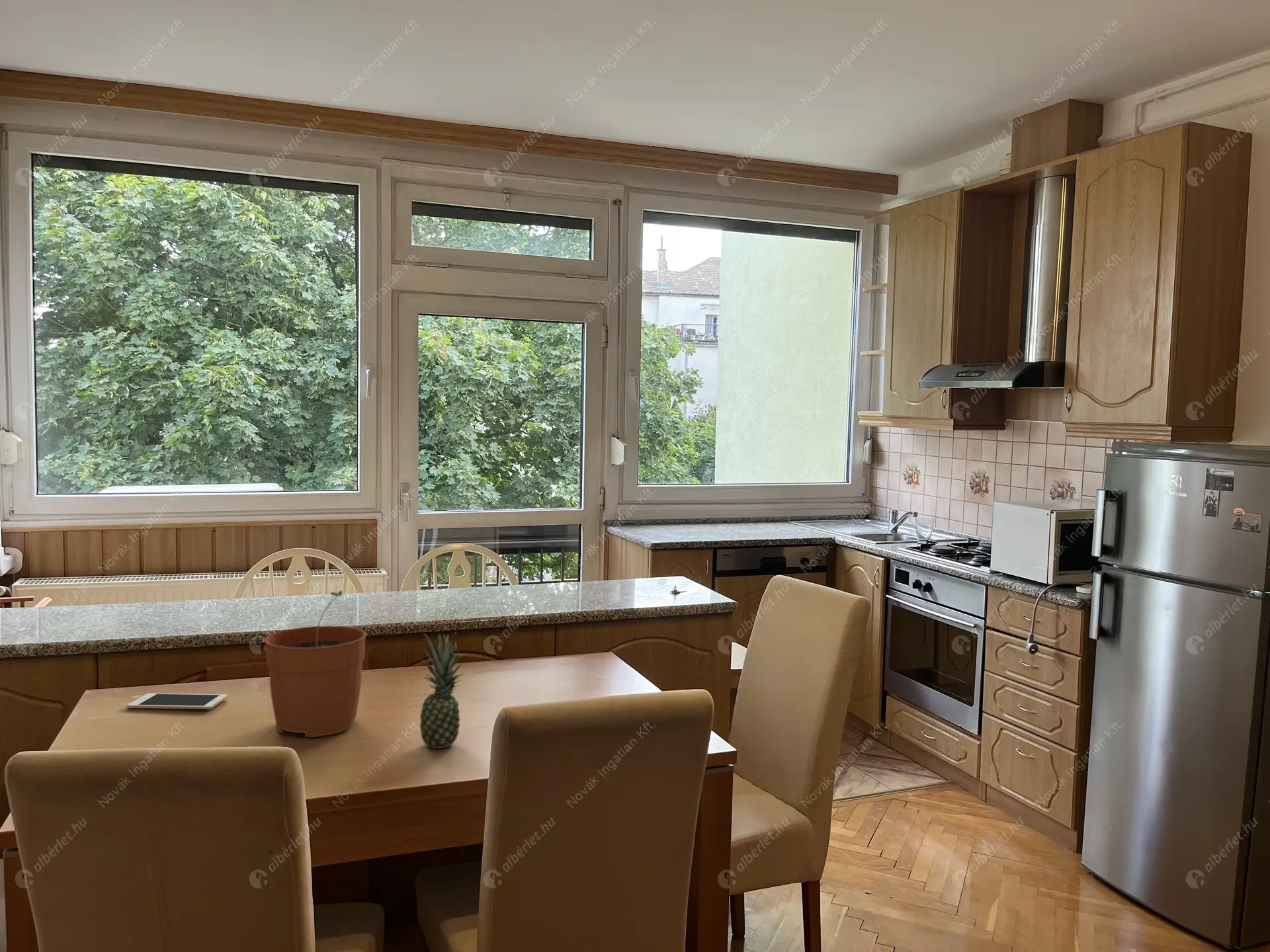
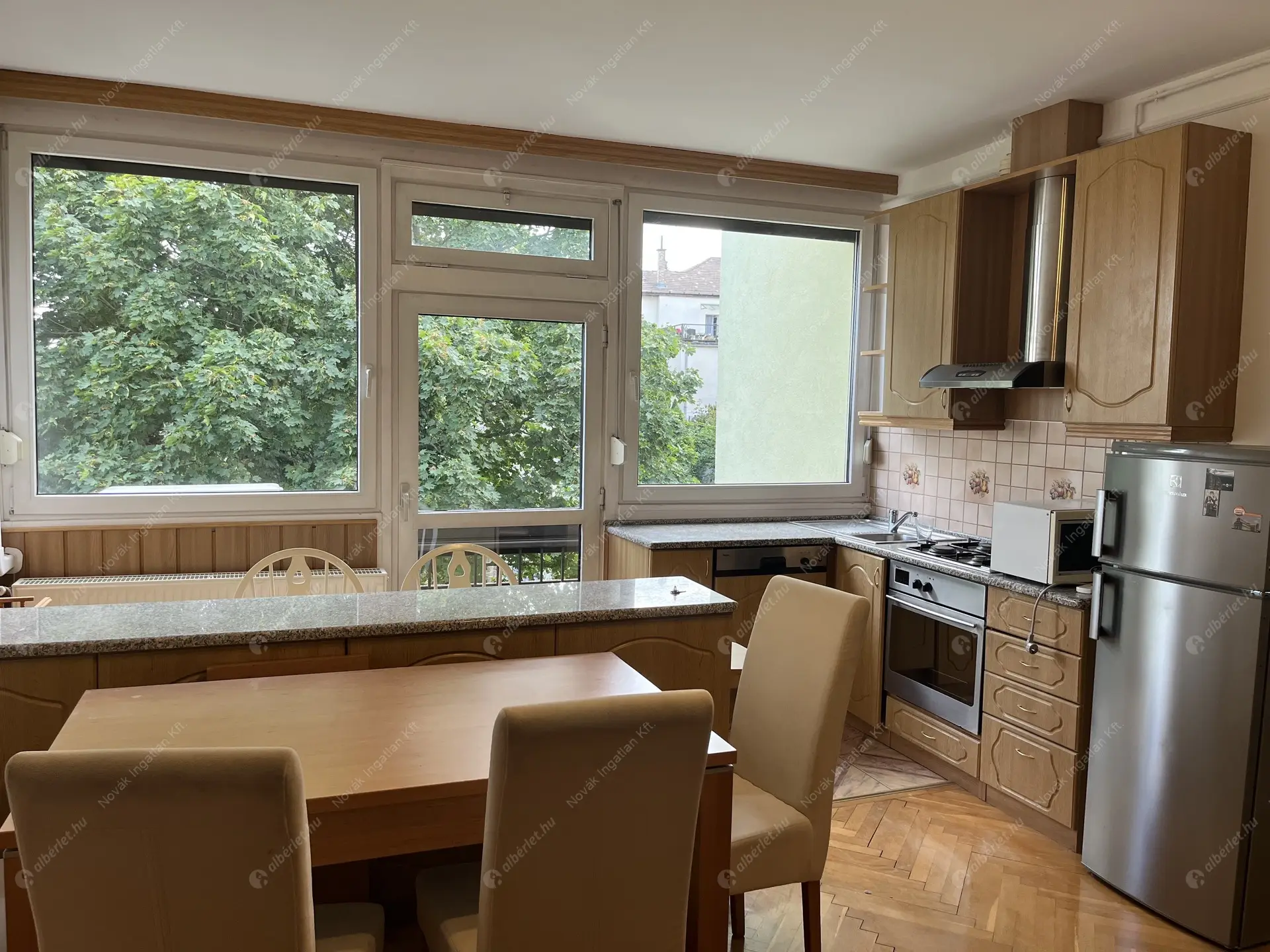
- cell phone (178, 701)
- fruit (442, 688)
- plant pot (316, 658)
